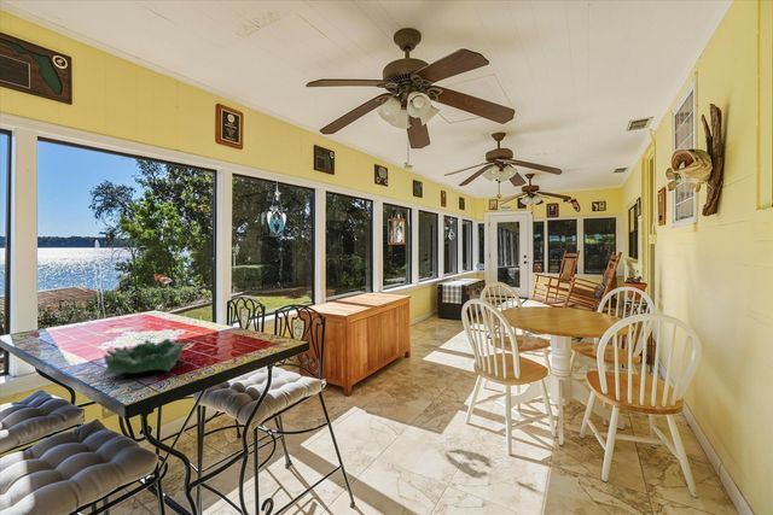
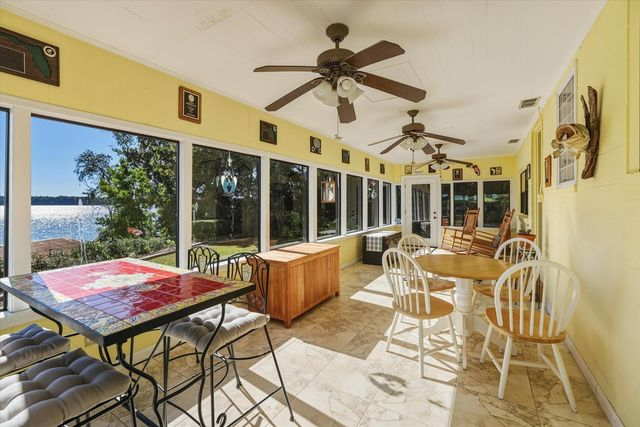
- decorative bowl (146, 357)
